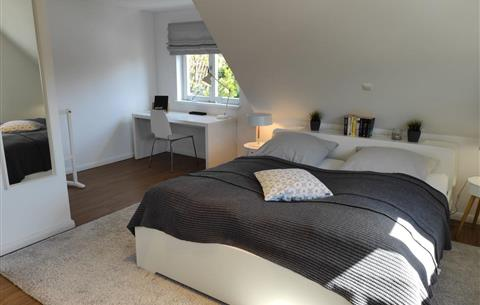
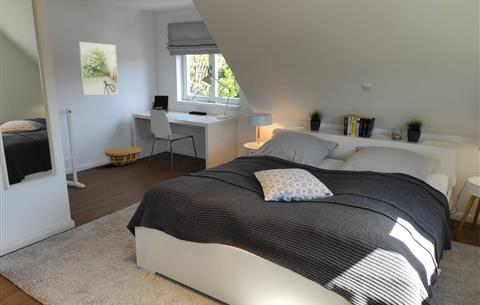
+ basket (123, 156)
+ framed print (99, 69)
